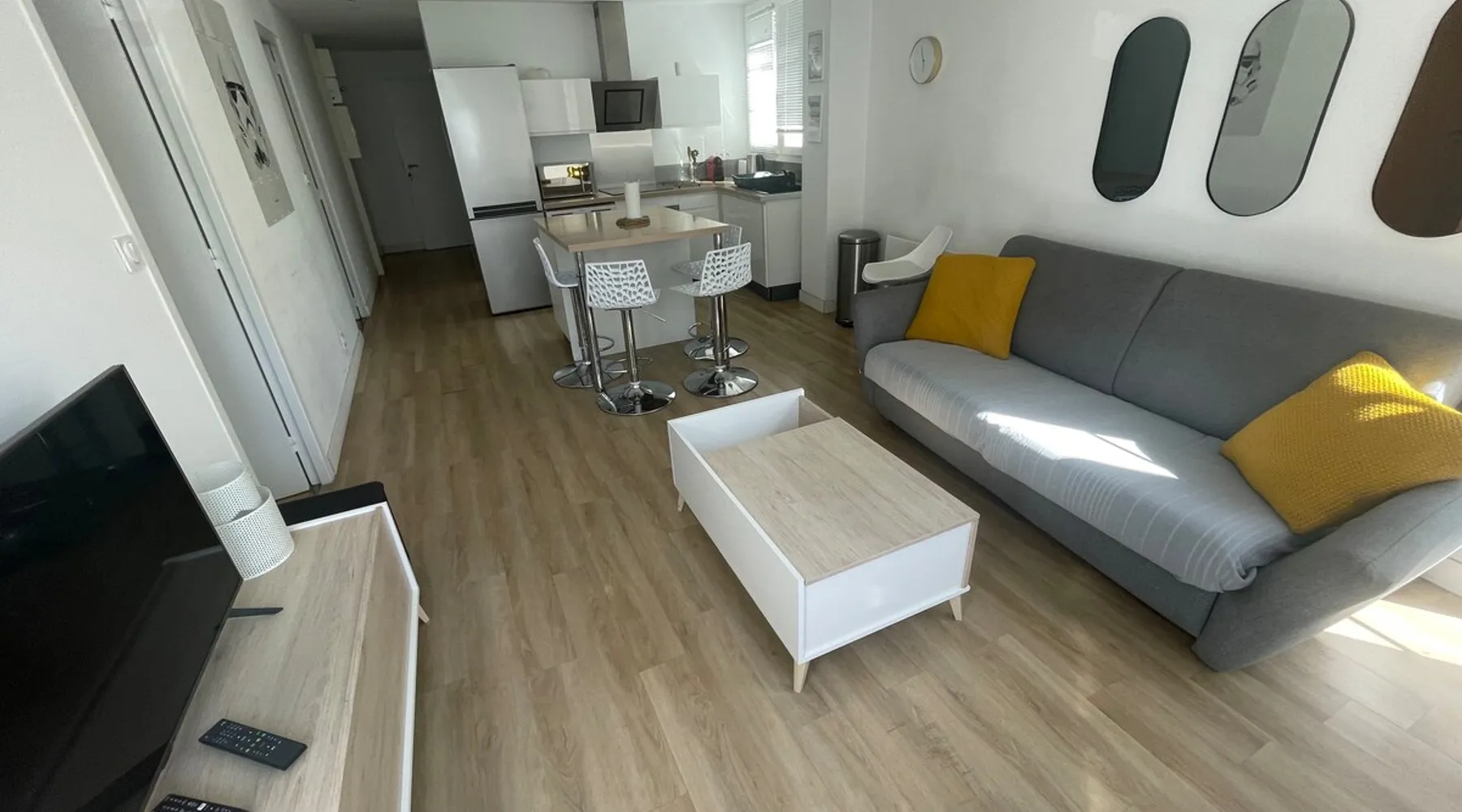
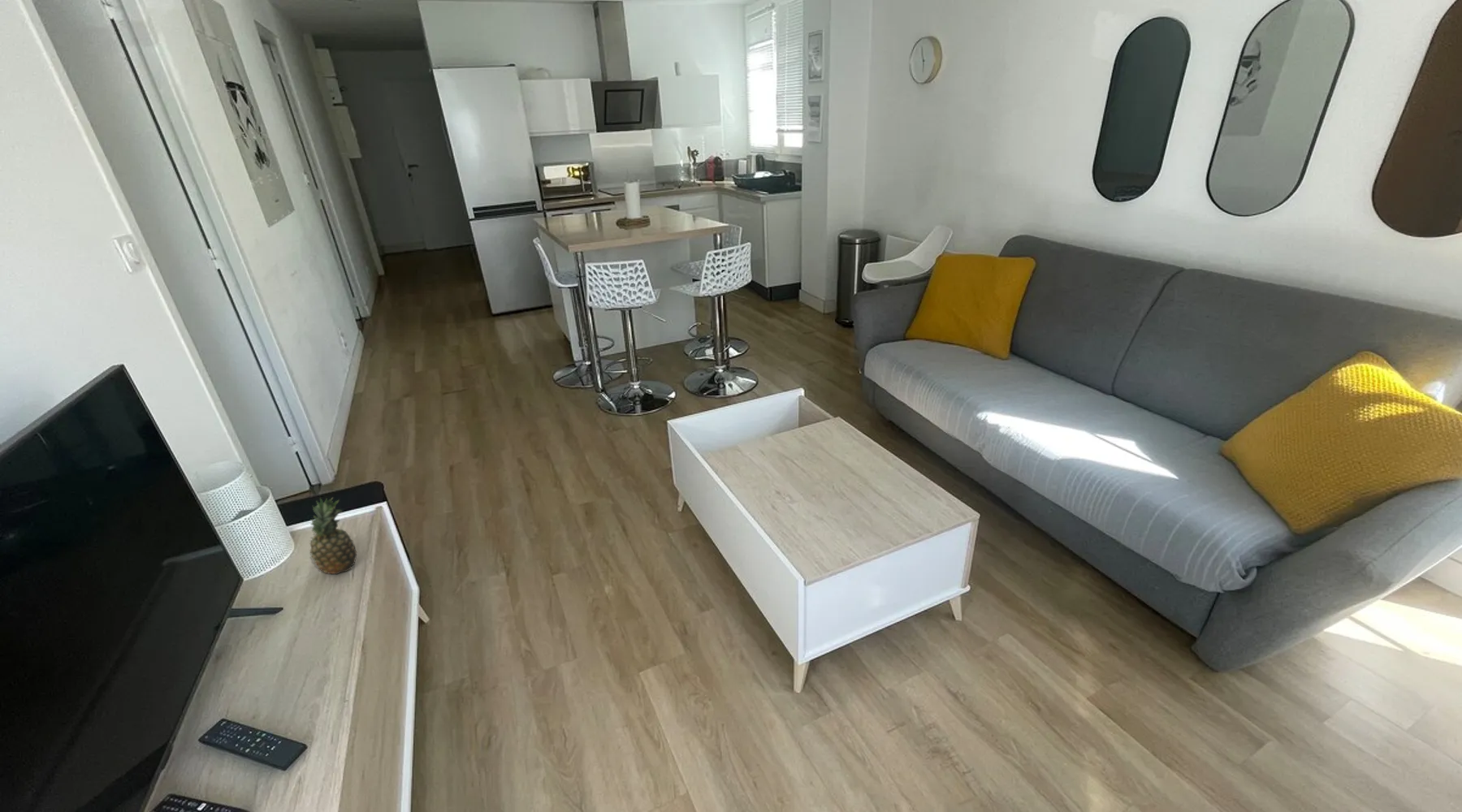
+ fruit (328, 534)
